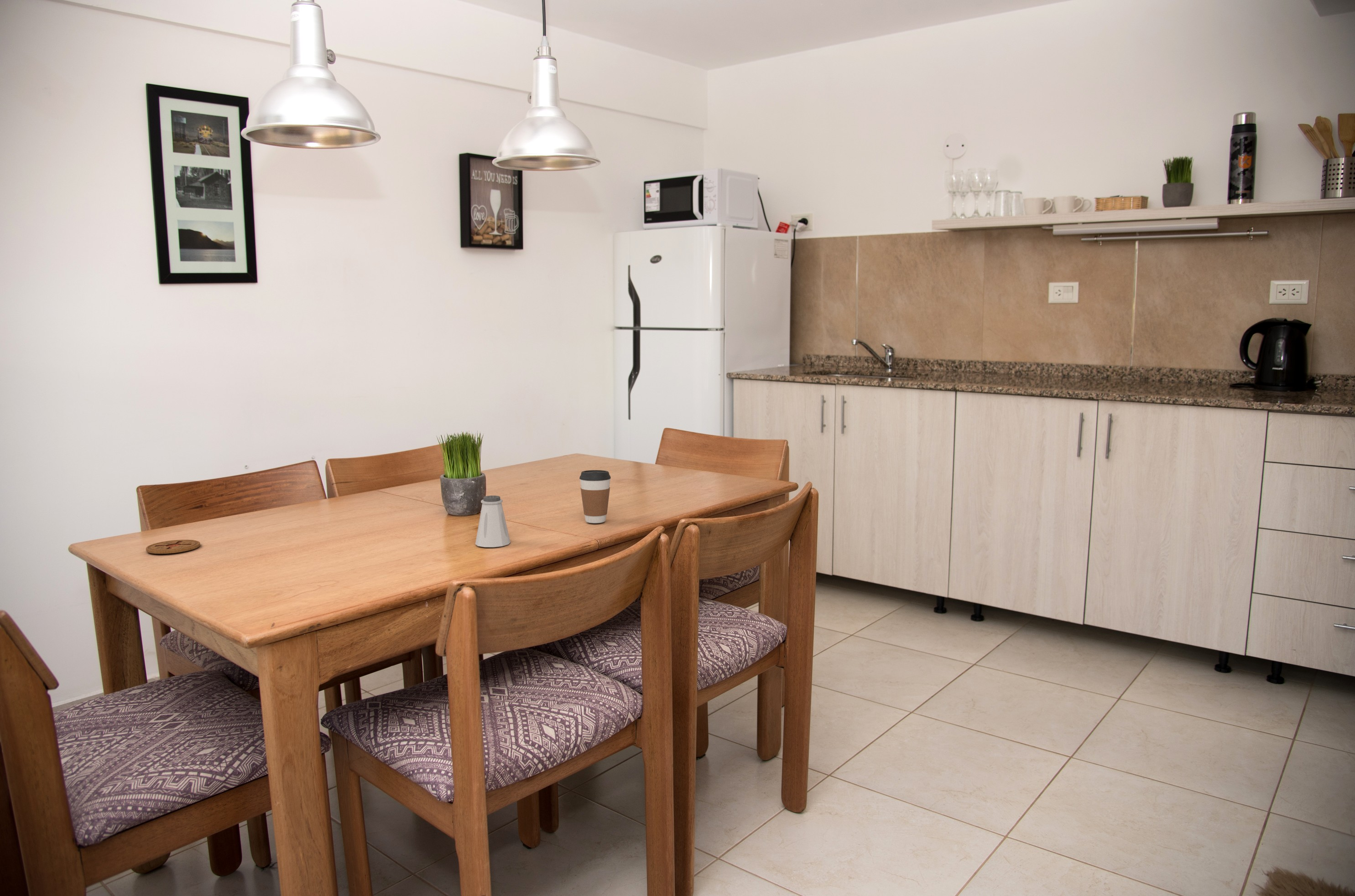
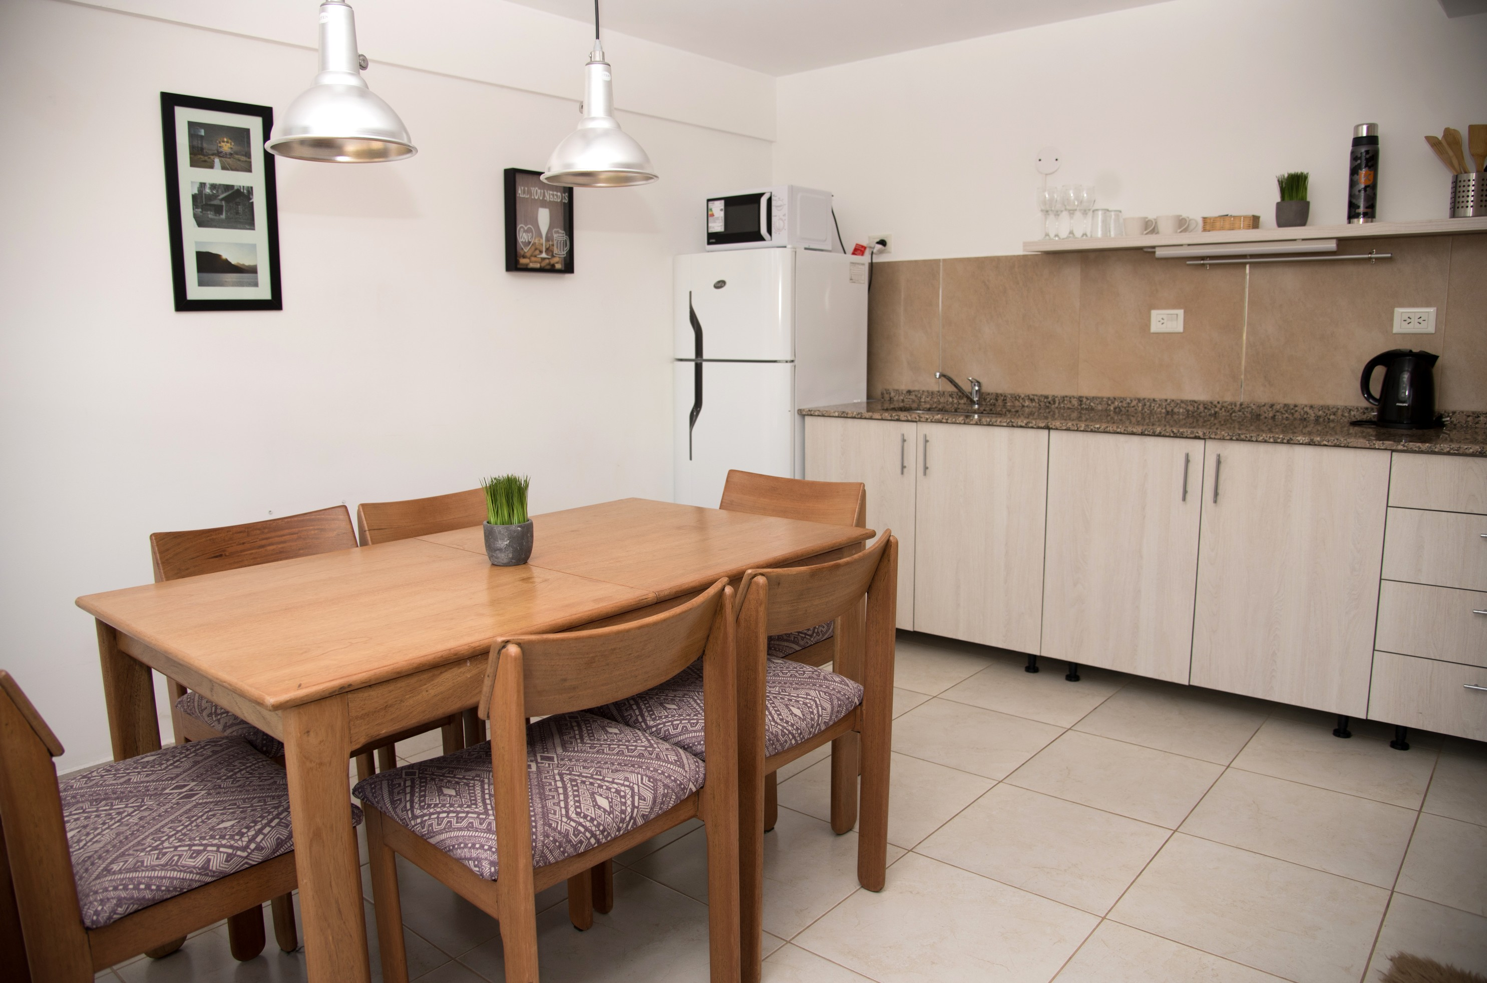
- saltshaker (492, 520)
- coffee cup (595, 496)
- coaster (173, 546)
